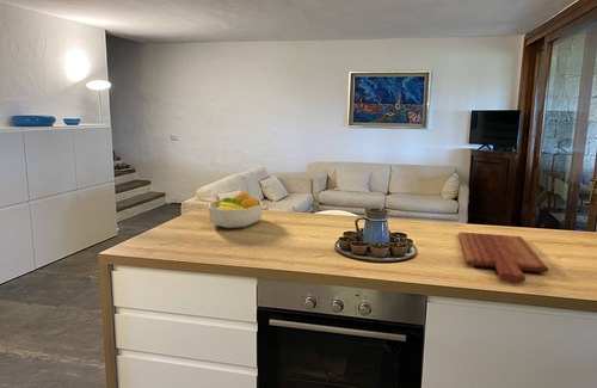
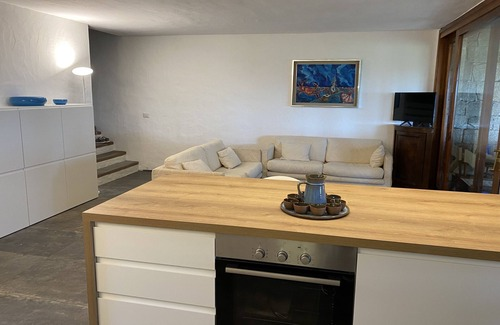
- cutting board (497, 250)
- fruit bowl (235, 208)
